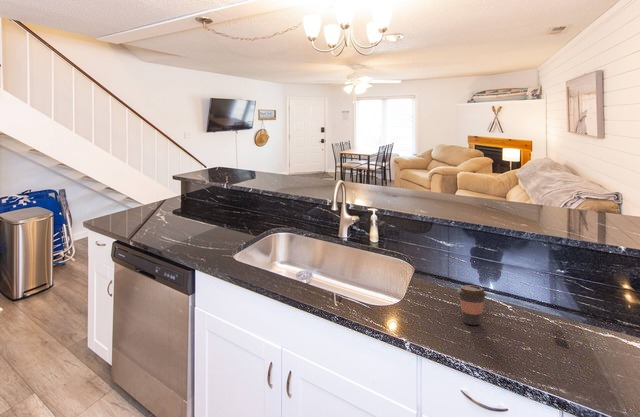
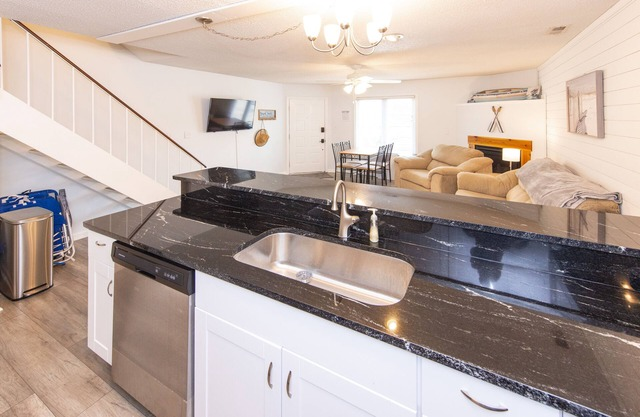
- coffee cup (471, 305)
